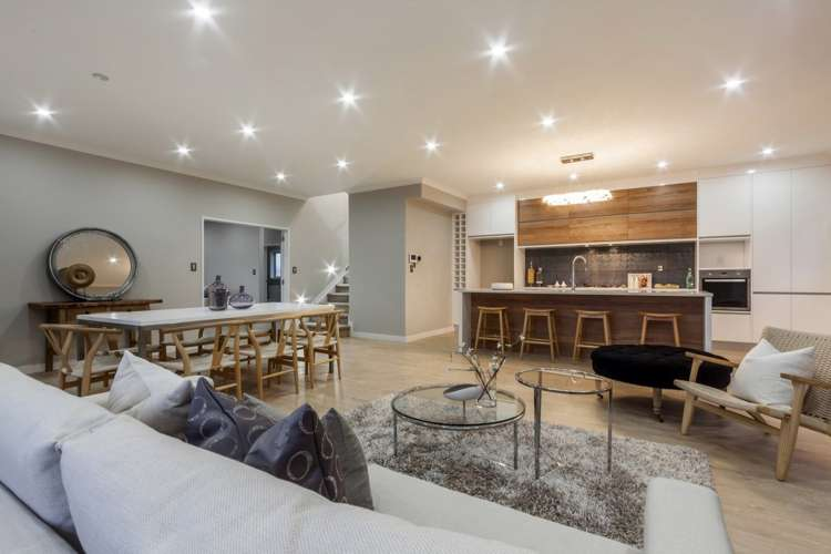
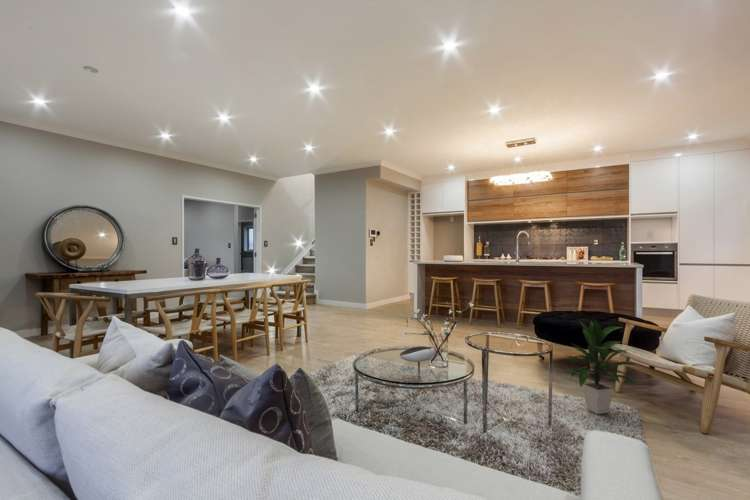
+ indoor plant (596, 363)
